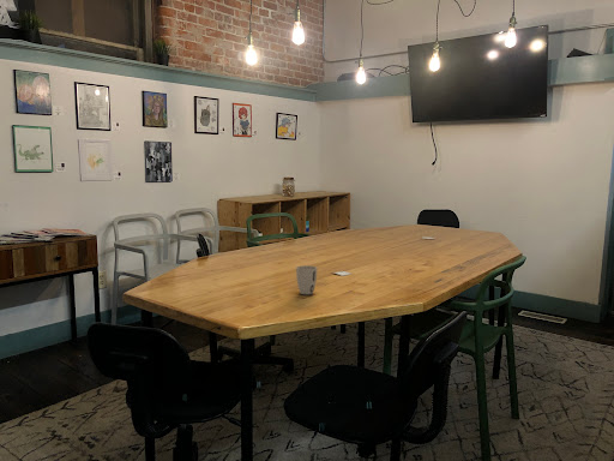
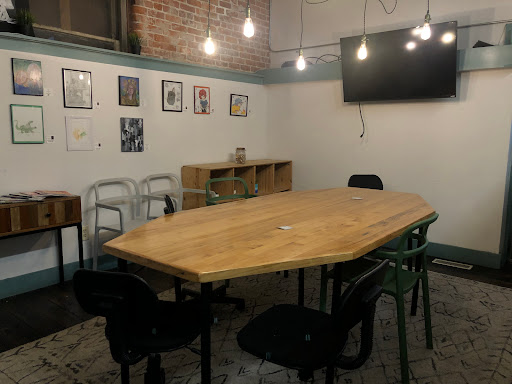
- cup (306, 280)
